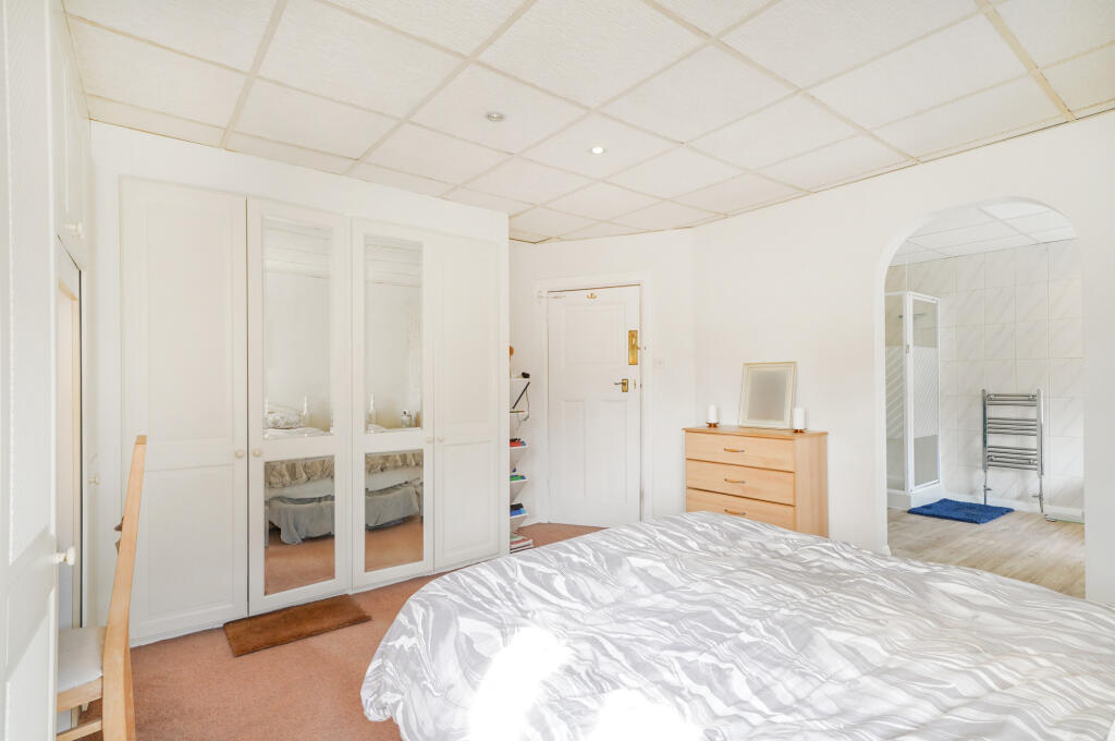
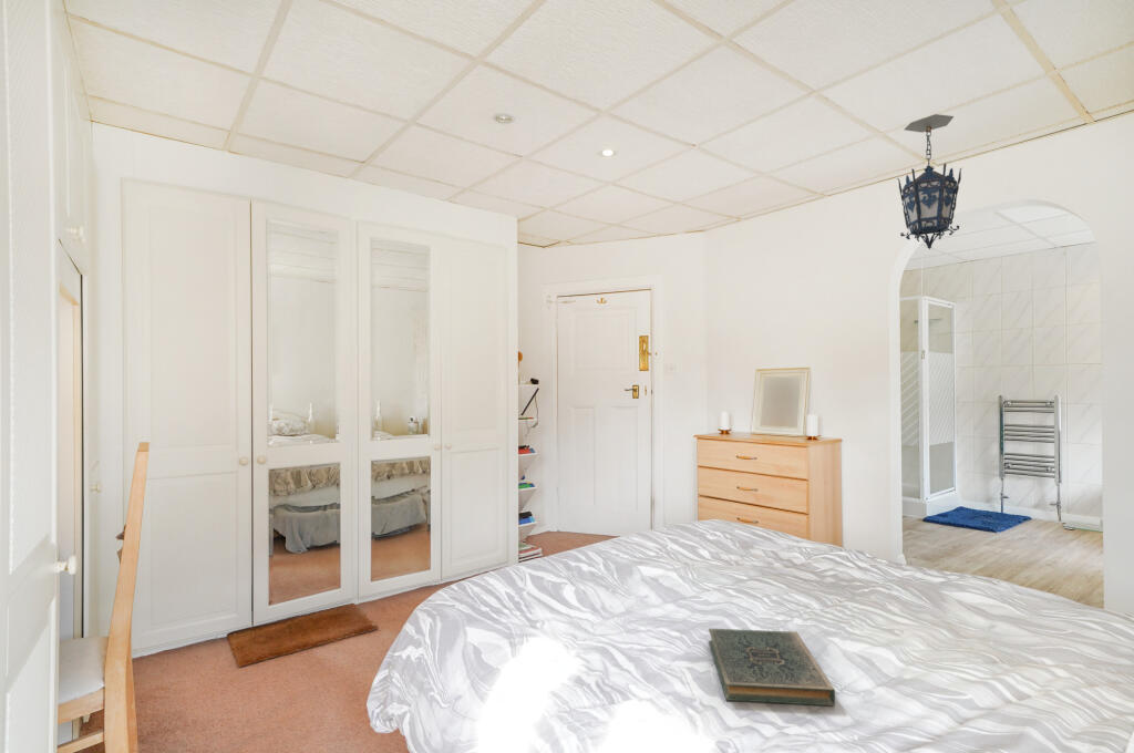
+ book (764, 662)
+ hanging lantern (928, 186)
